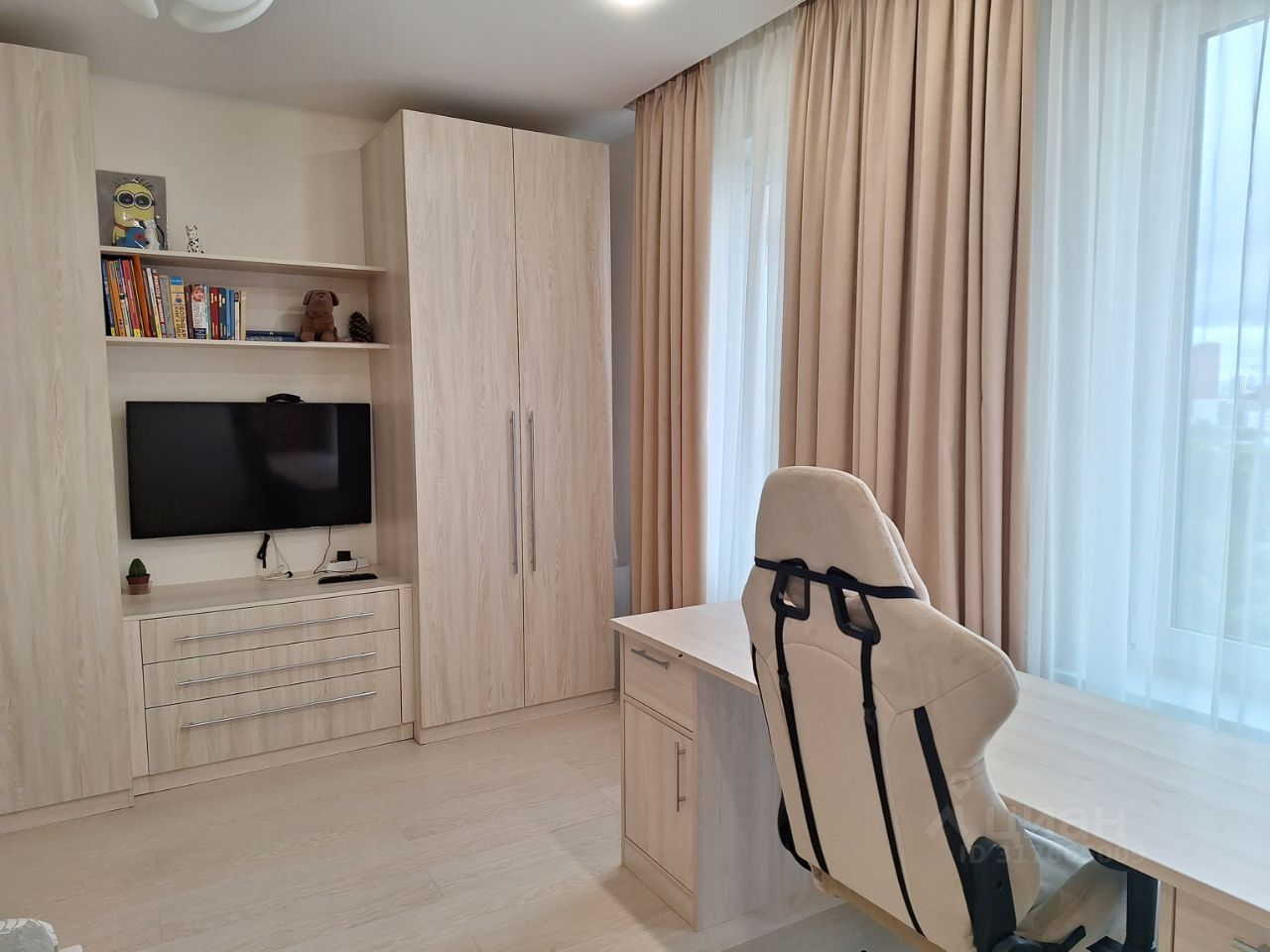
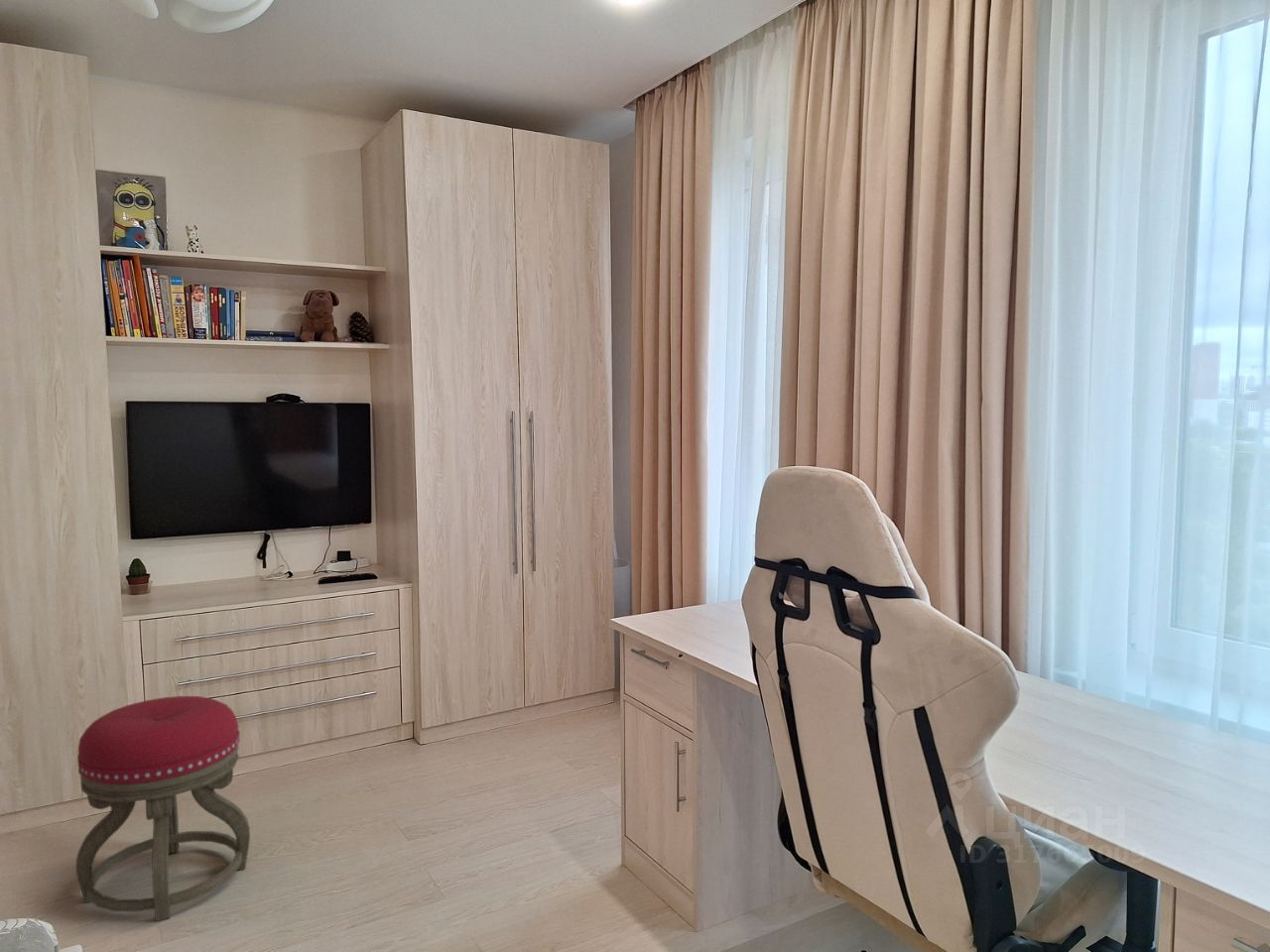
+ stool (164, 797)
